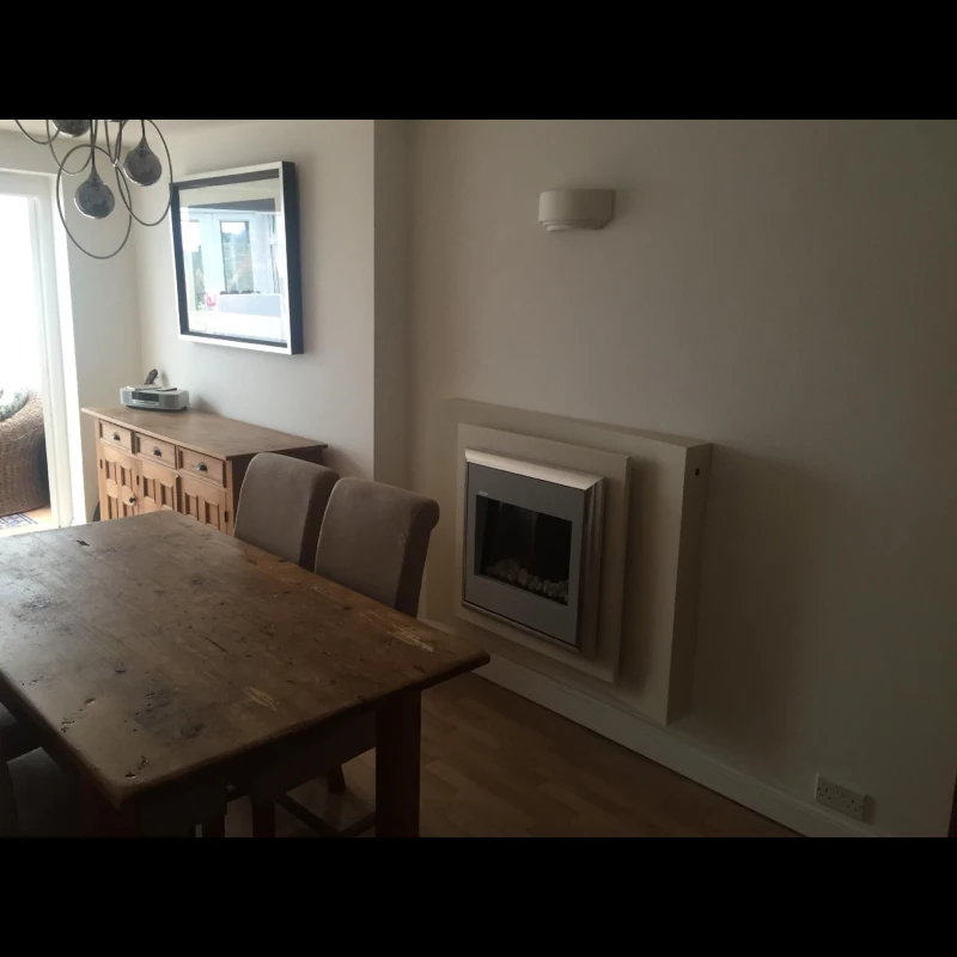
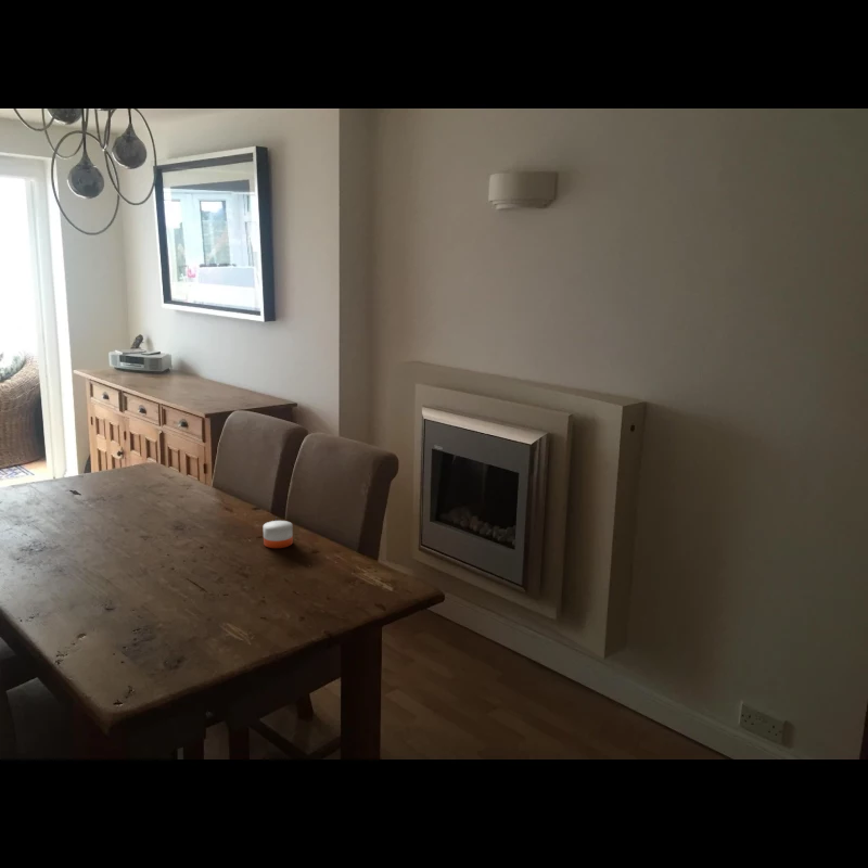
+ candle (278, 524)
